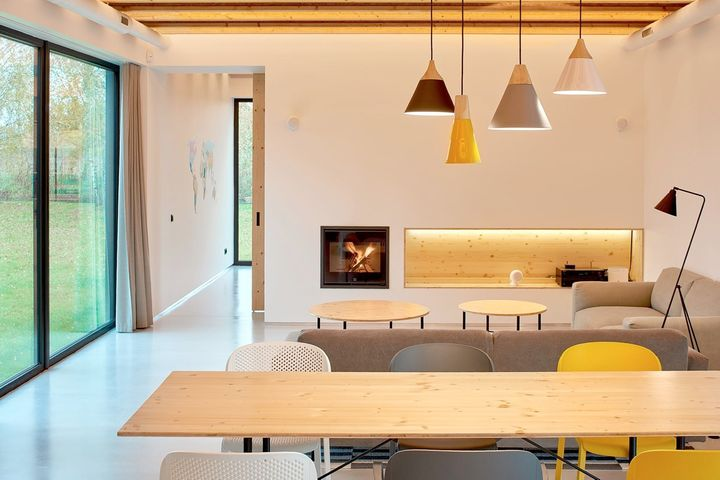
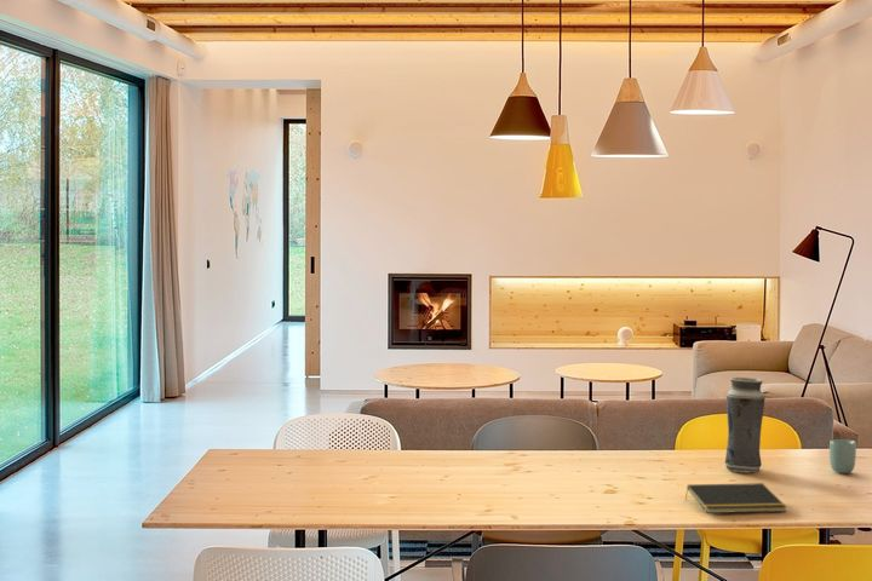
+ vase (745, 424)
+ notepad (735, 497)
+ cup (842, 456)
